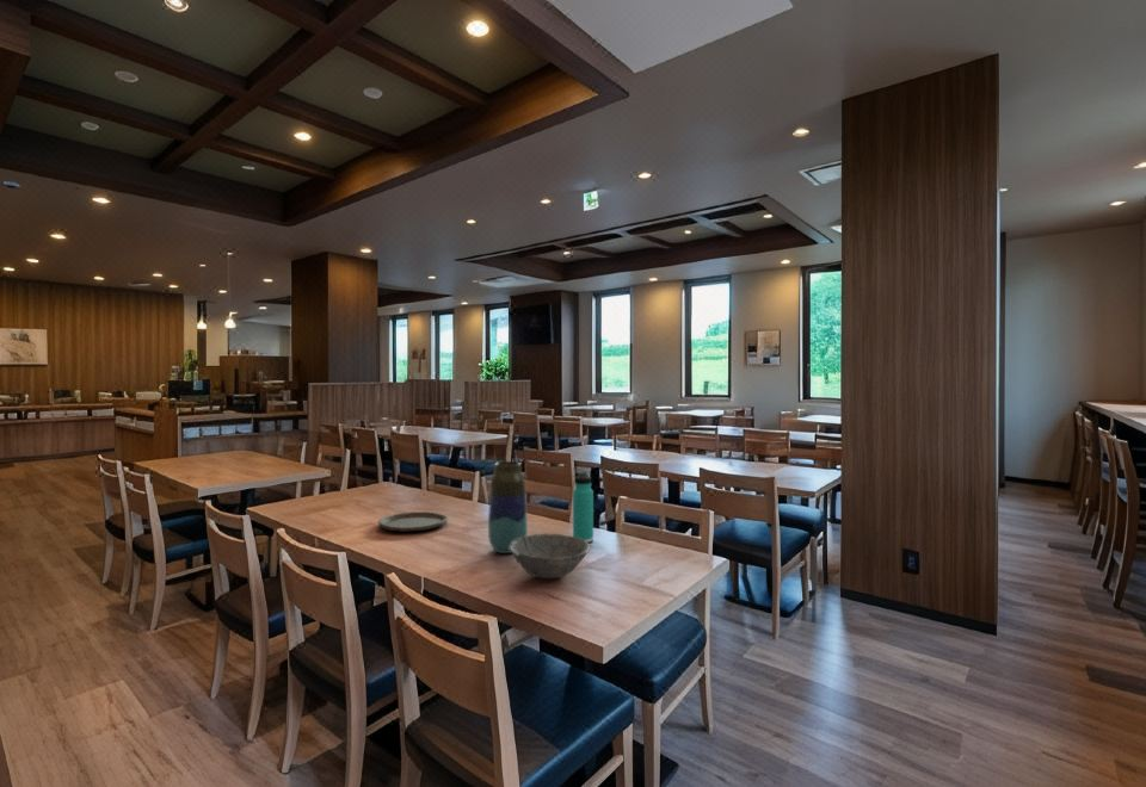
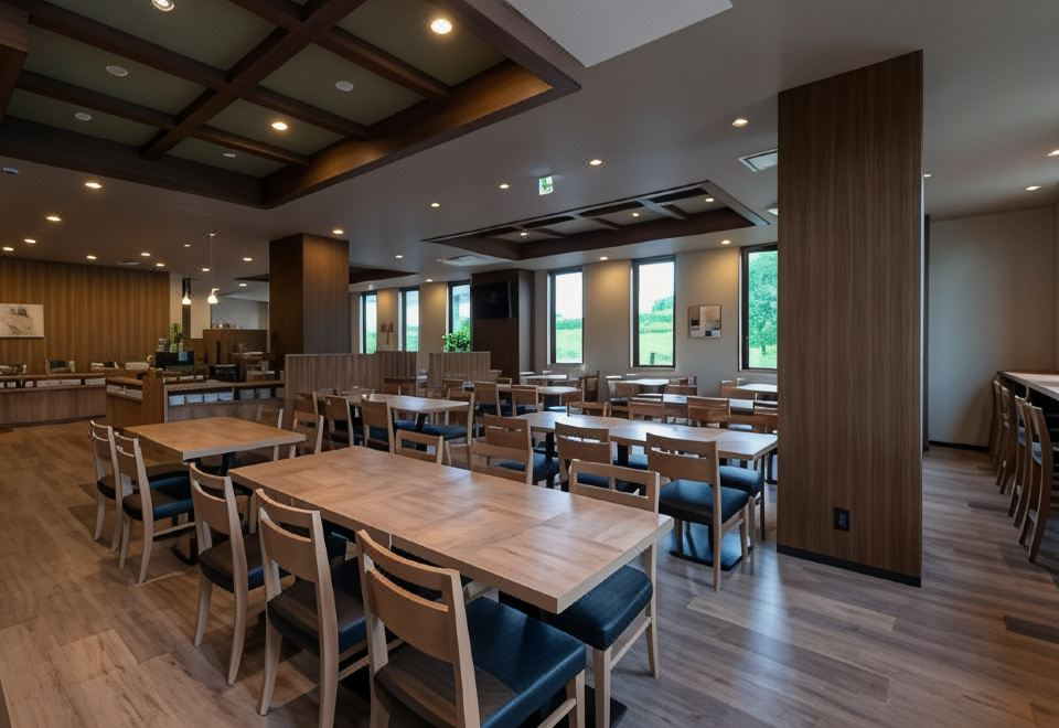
- thermos bottle (583, 506)
- bowl (549, 559)
- vase (507, 506)
- plate (413, 521)
